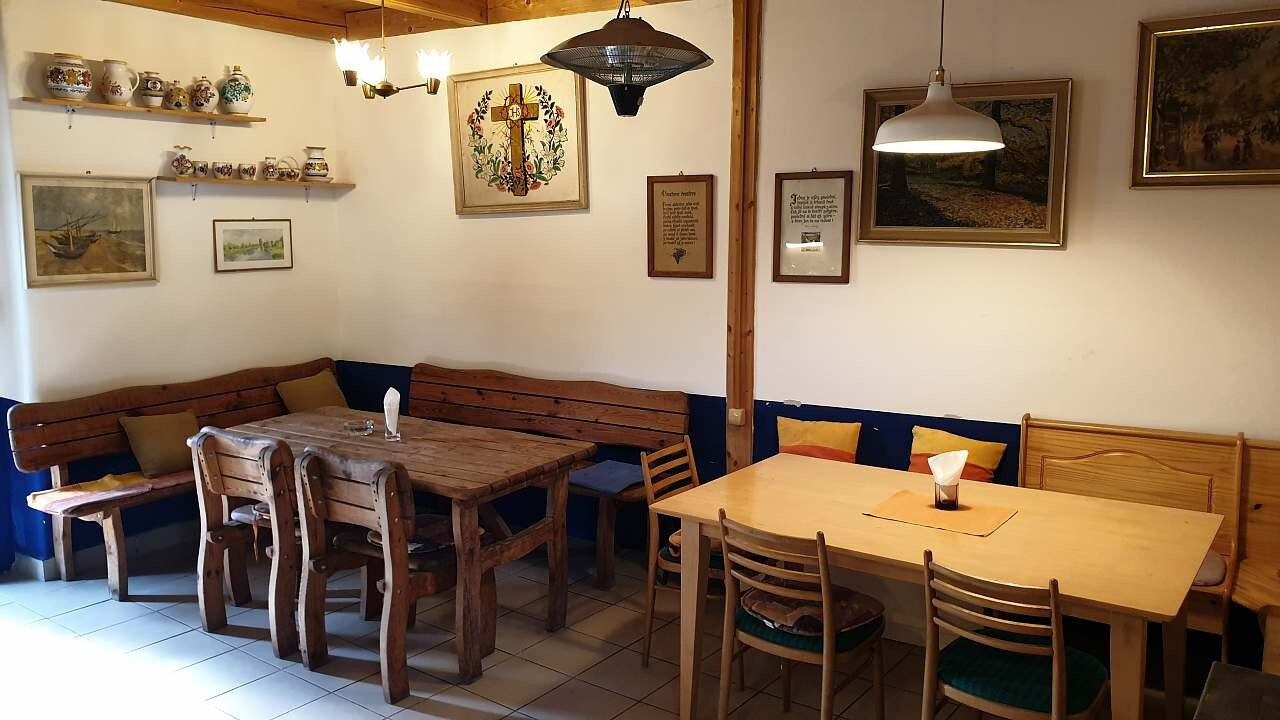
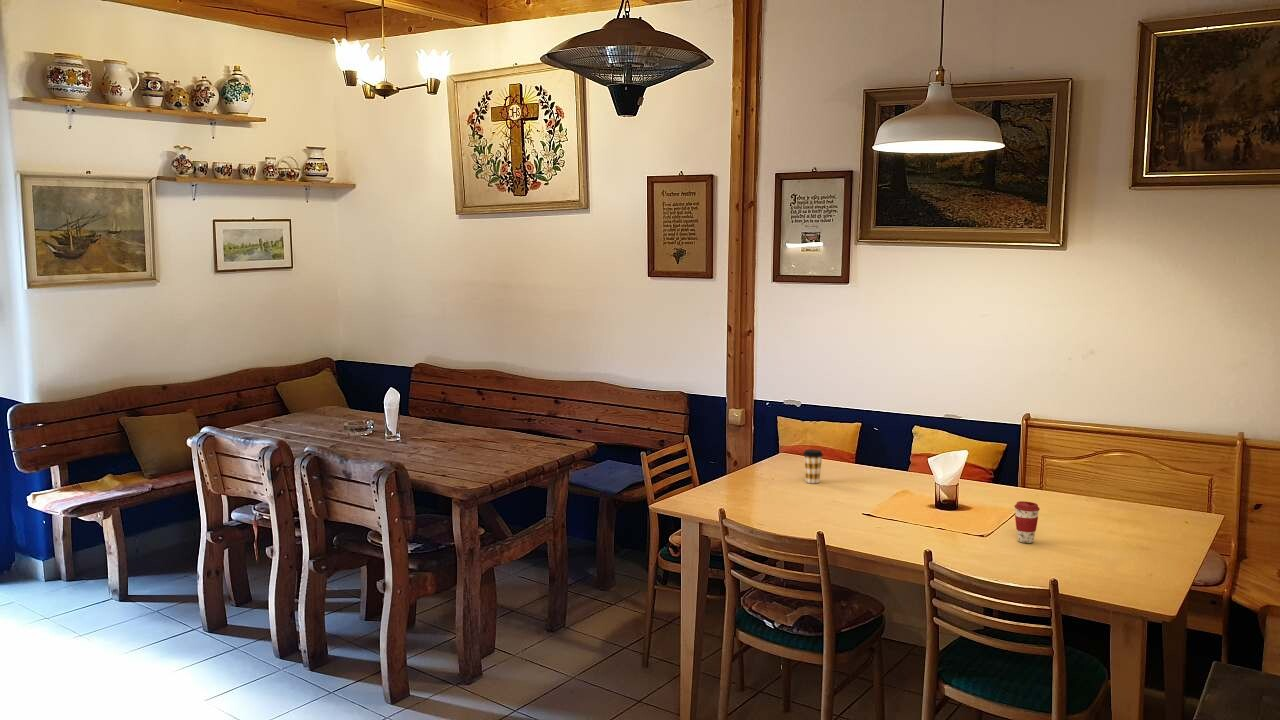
+ coffee cup (1026, 522)
+ coffee cup (812, 466)
